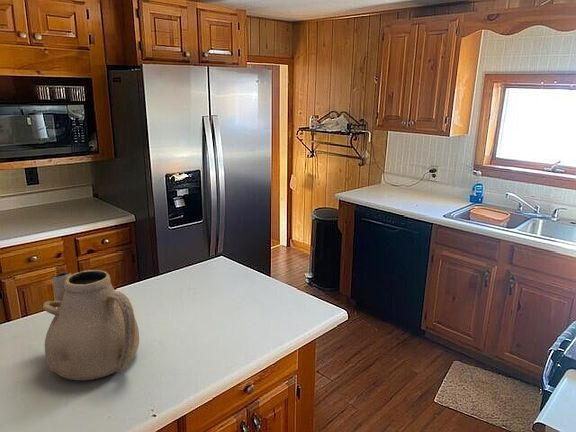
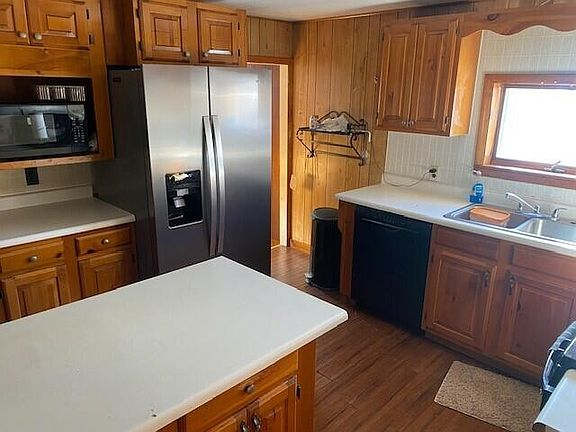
- teapot (95, 319)
